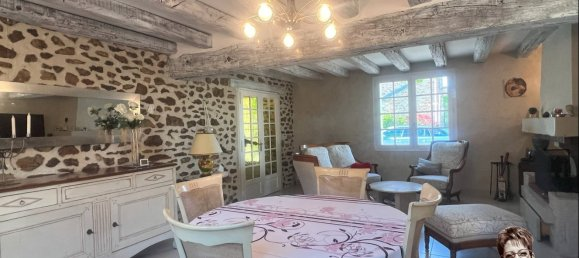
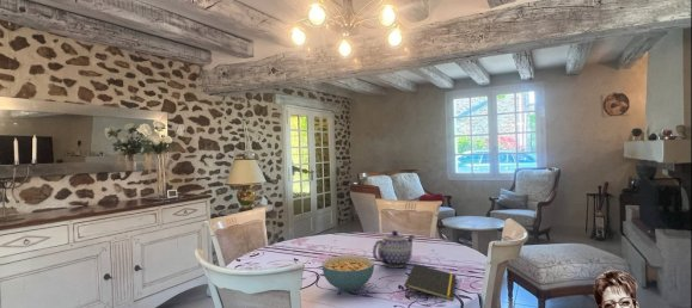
+ cereal bowl (348, 275)
+ notepad (431, 281)
+ teapot (394, 247)
